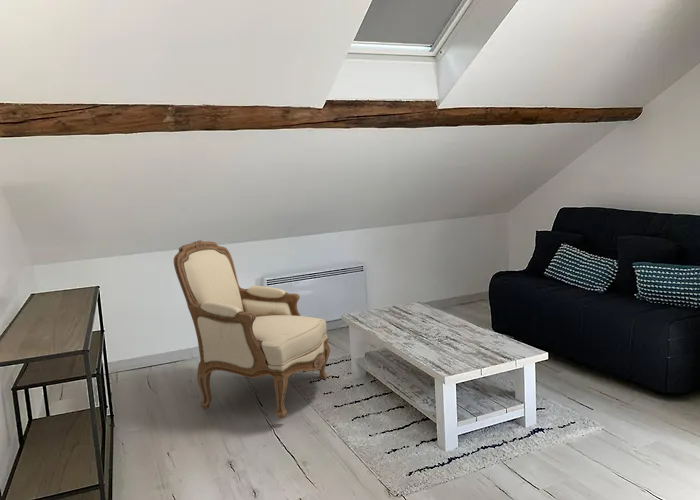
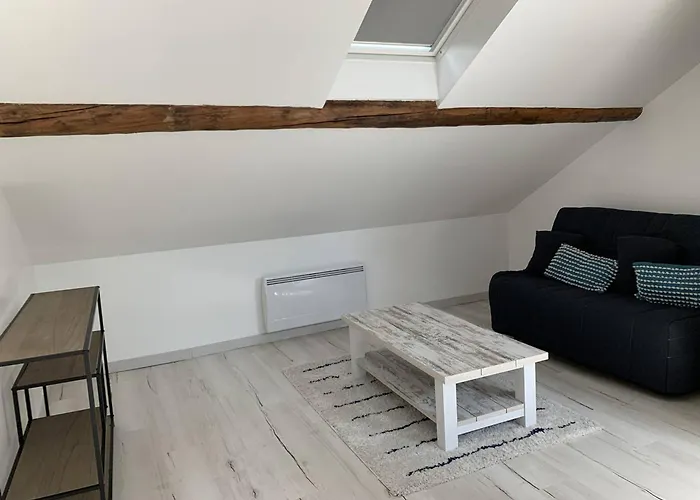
- armchair (257, 318)
